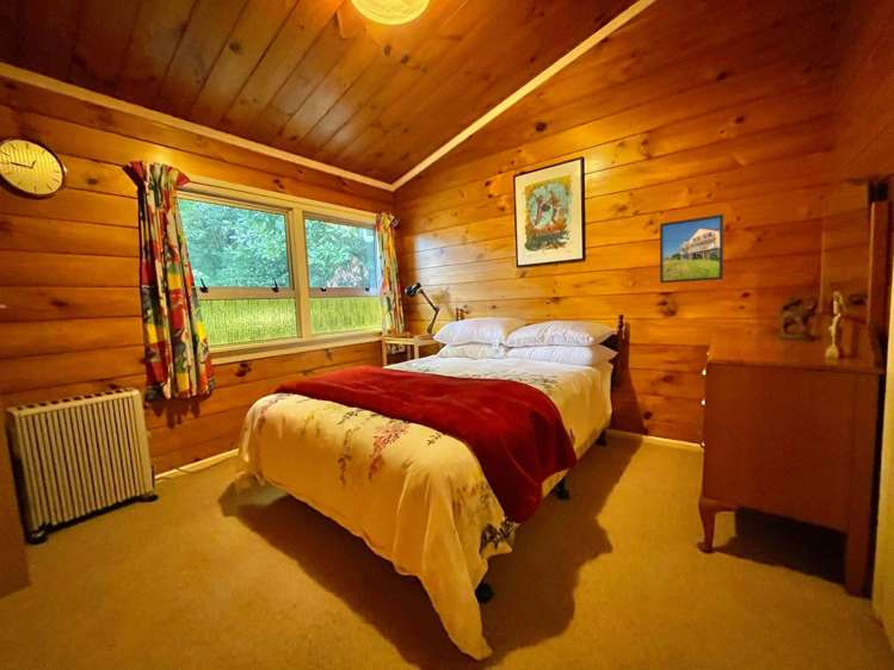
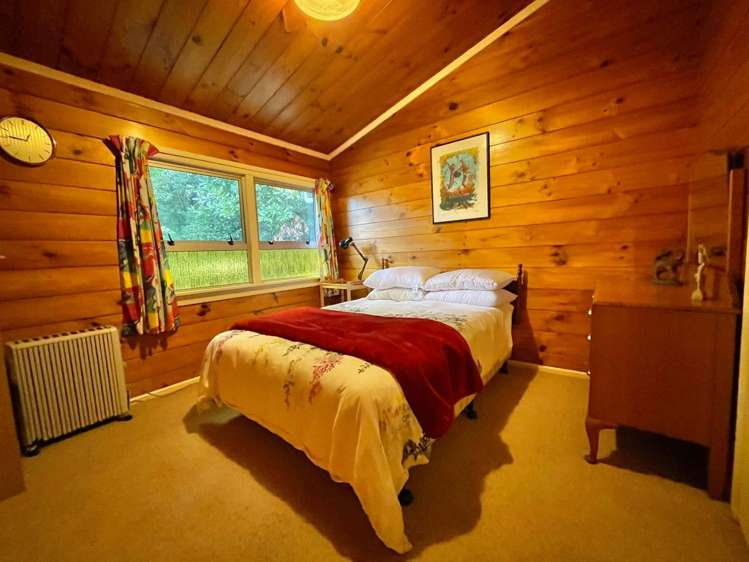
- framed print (690, 250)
